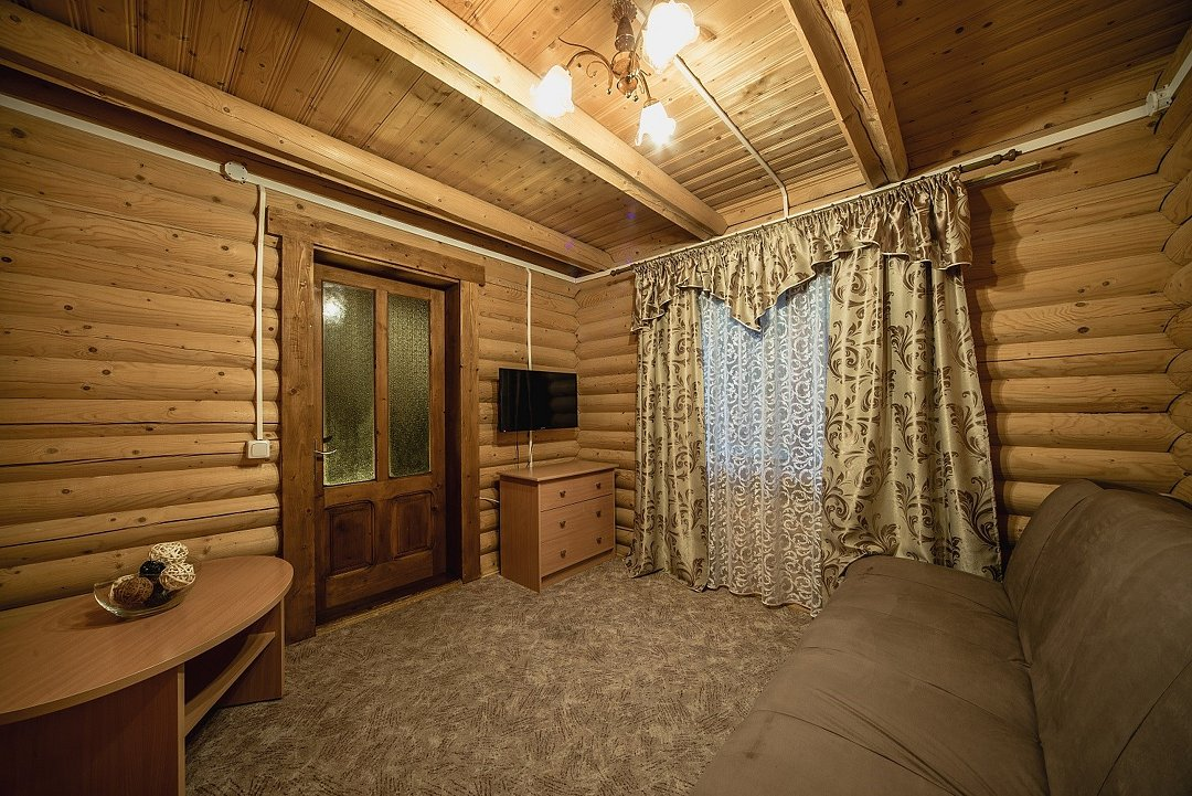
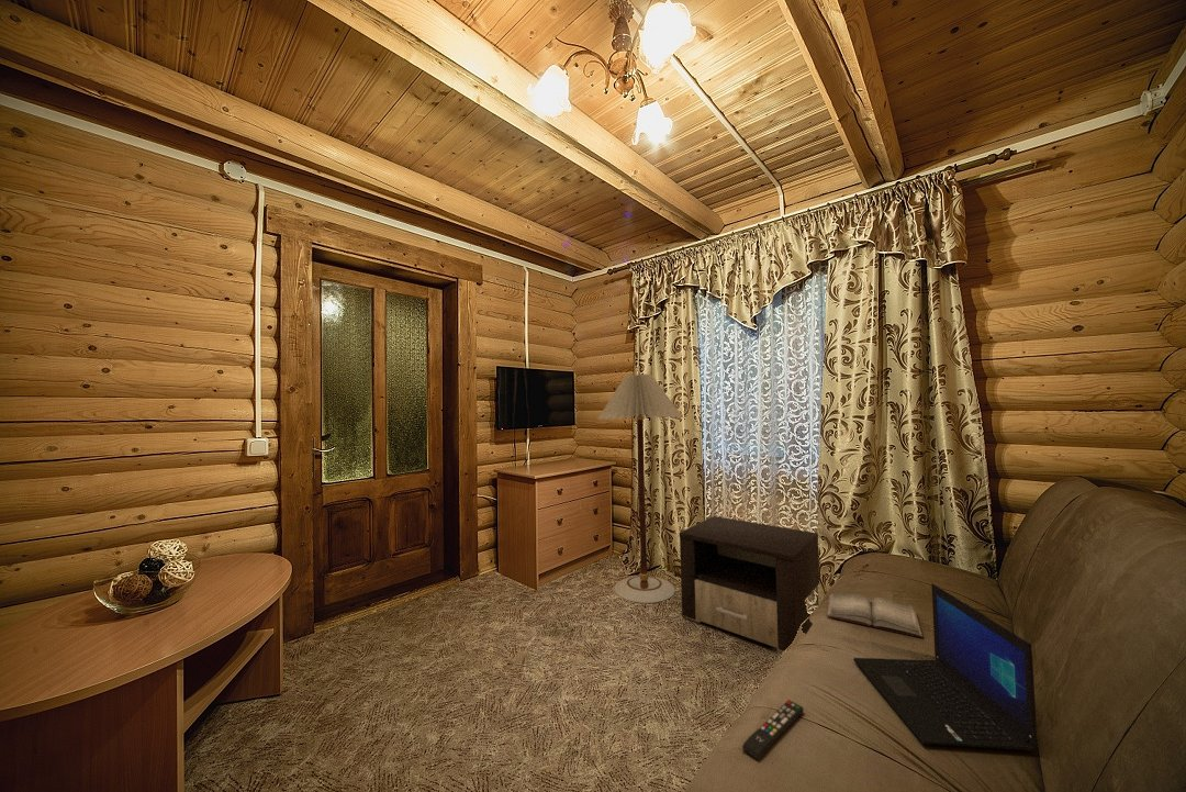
+ floor lamp (641, 480)
+ nightstand (748, 577)
+ hardback book (871, 610)
+ remote control (774, 727)
+ laptop (935, 654)
